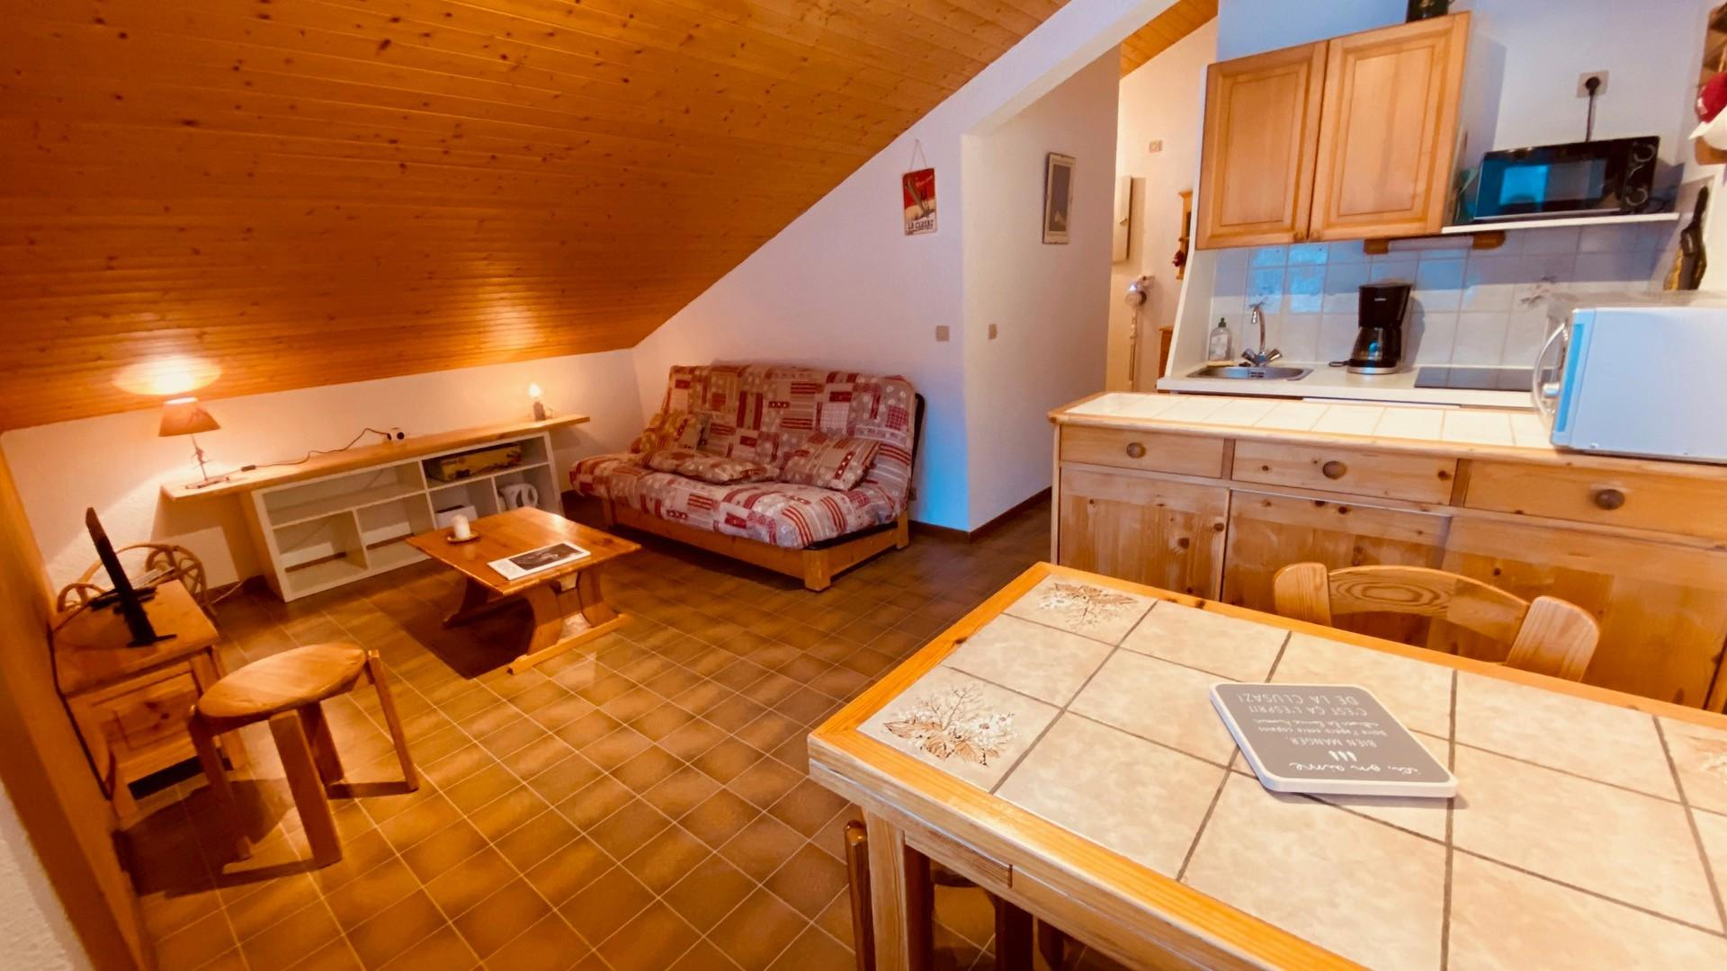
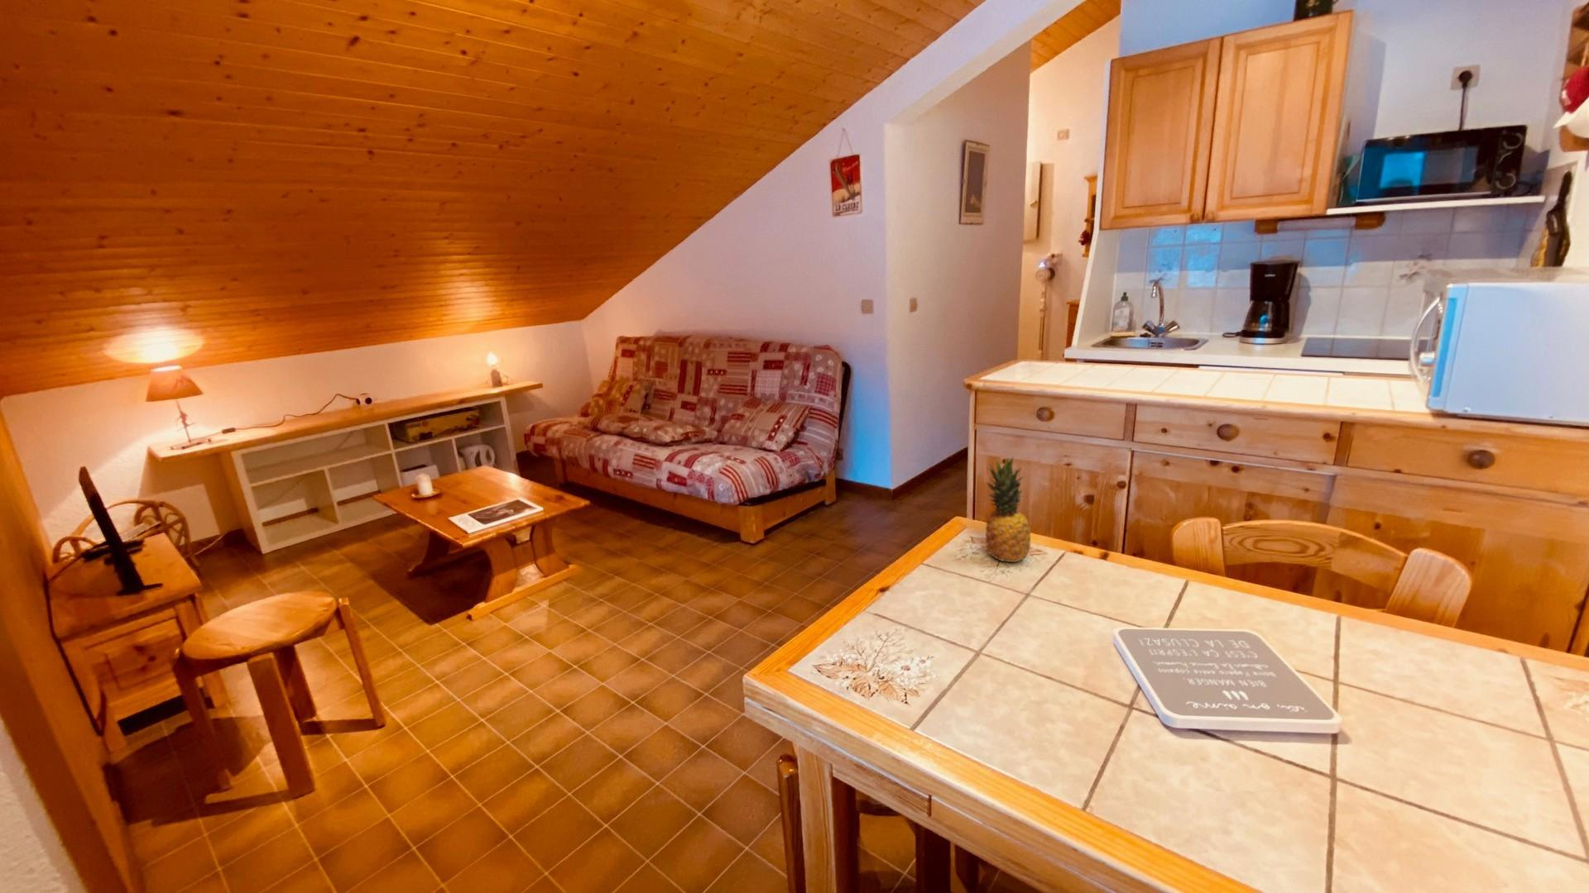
+ fruit (1008, 507)
